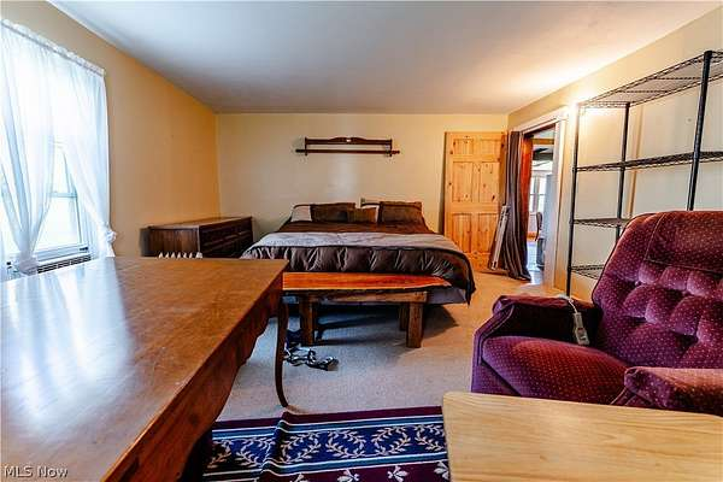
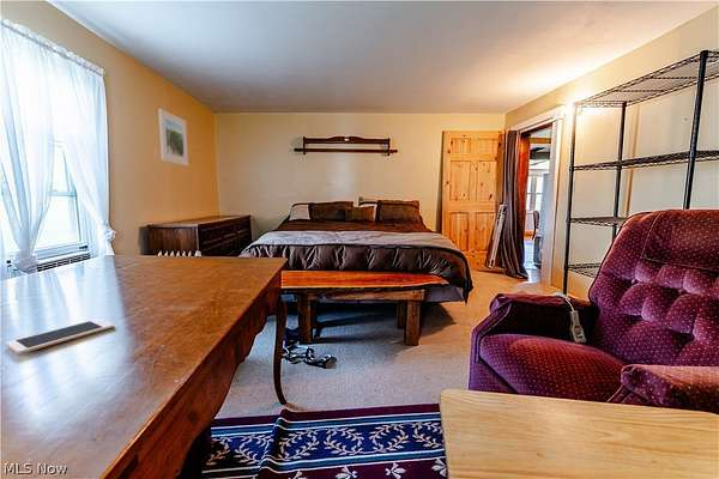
+ cell phone (64, 334)
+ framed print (174, 139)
